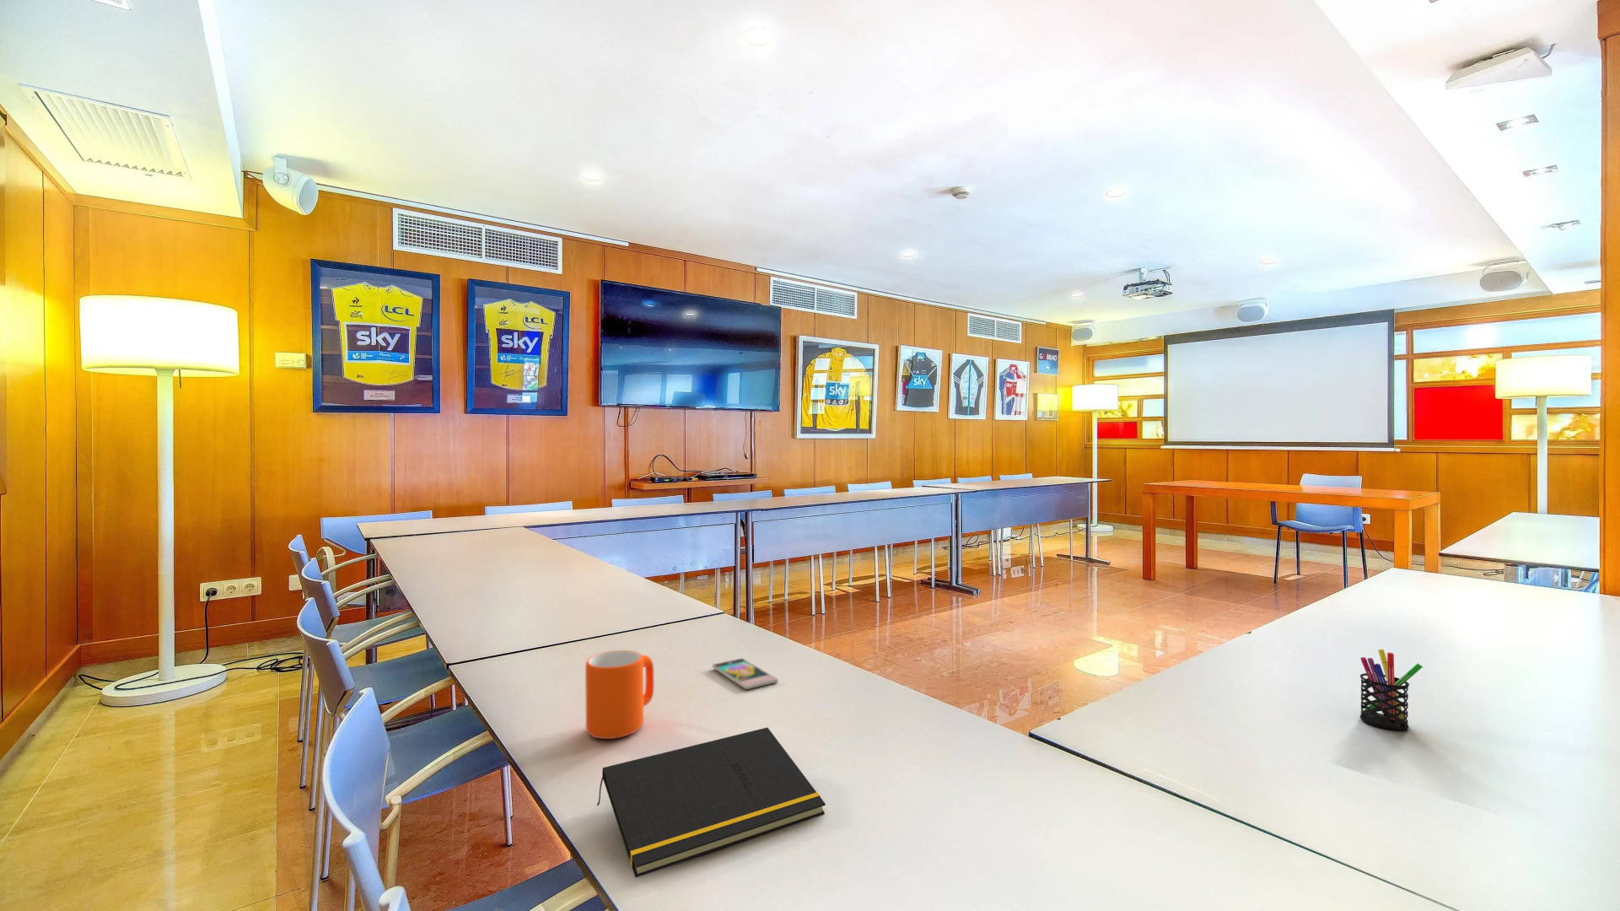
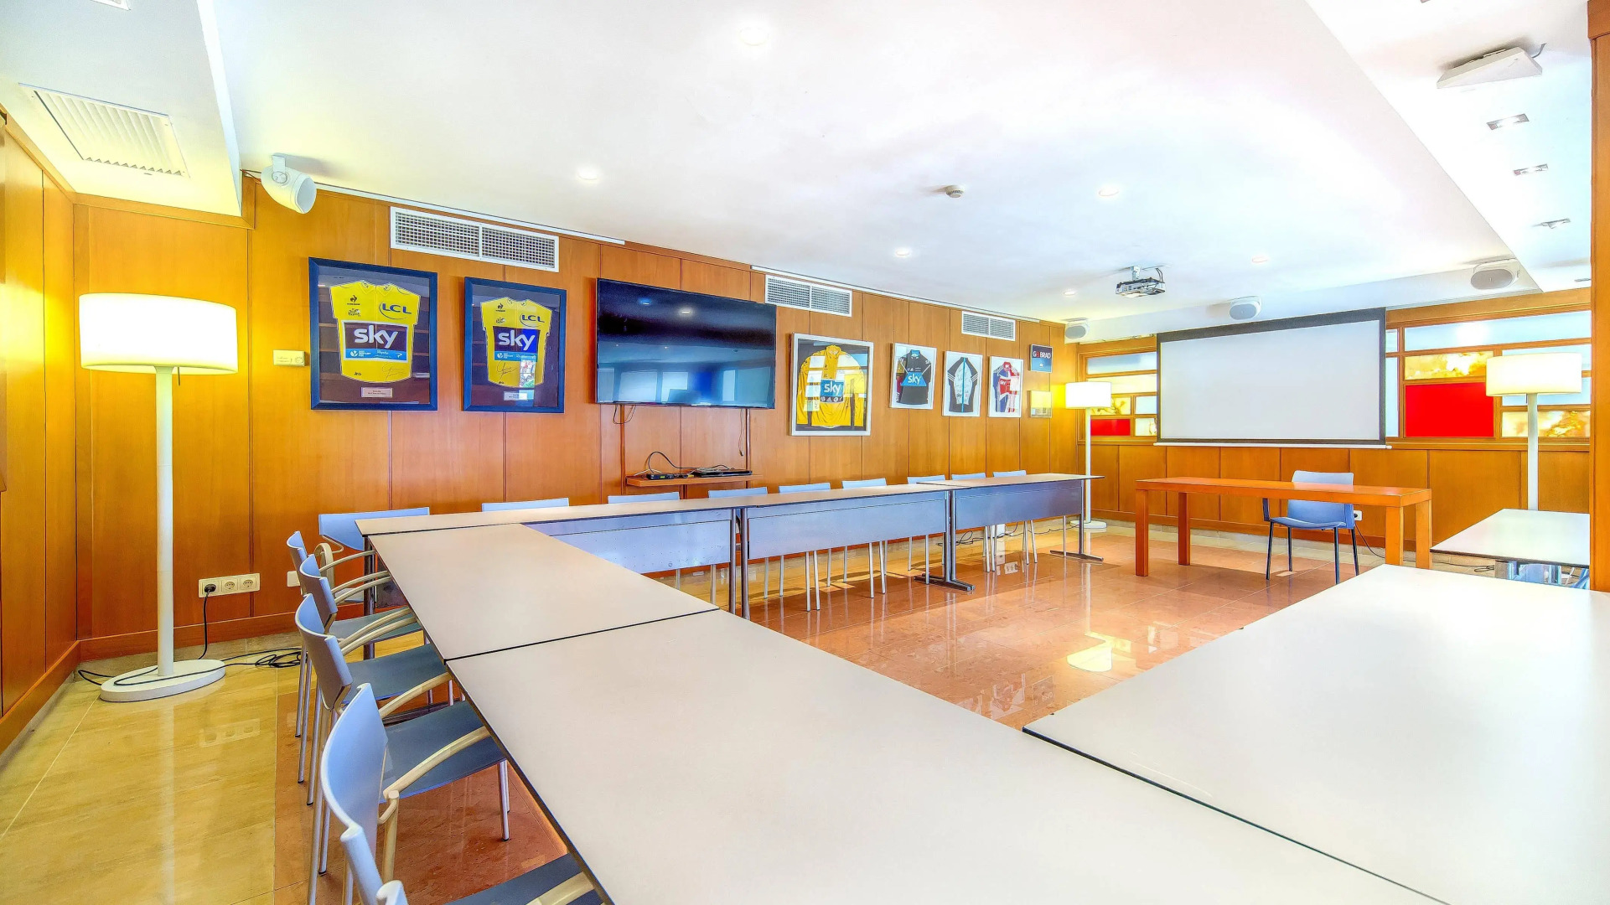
- notepad (712, 790)
- mug (619, 690)
- pen holder (1390, 686)
- smartphone (744, 672)
